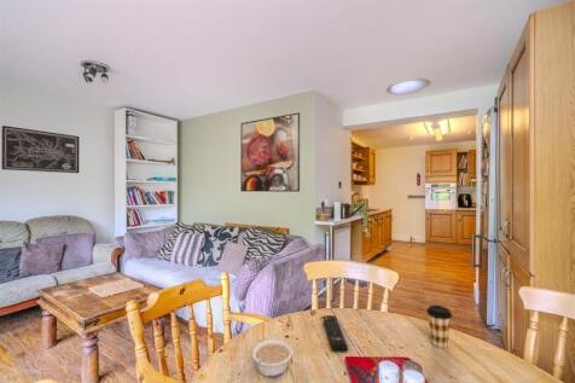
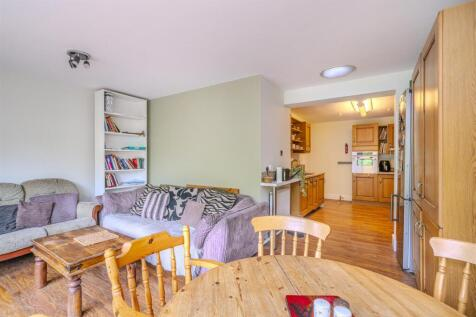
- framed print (268, 155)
- legume (272, 358)
- wall art (43, 151)
- remote control (333, 331)
- coffee cup (438, 326)
